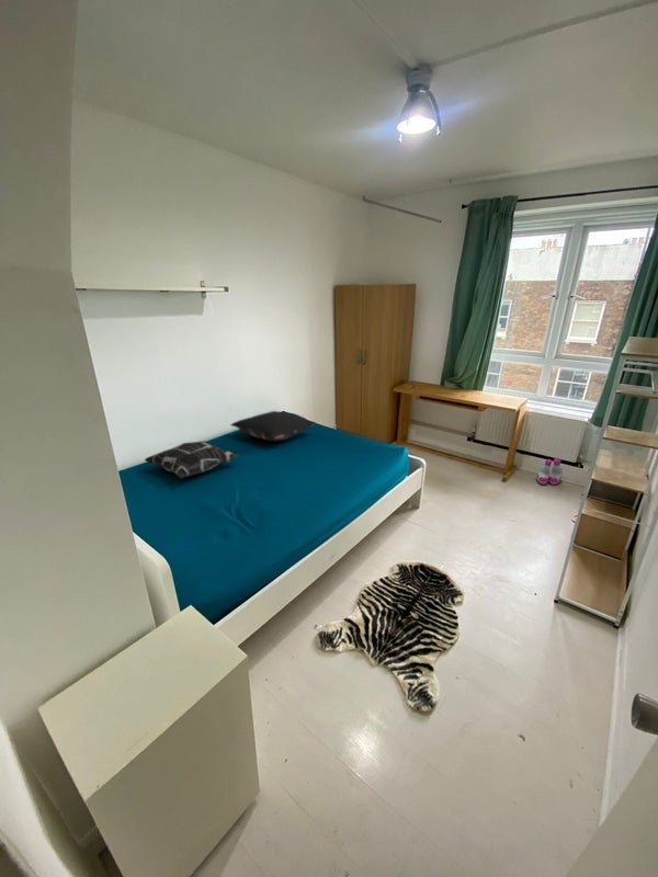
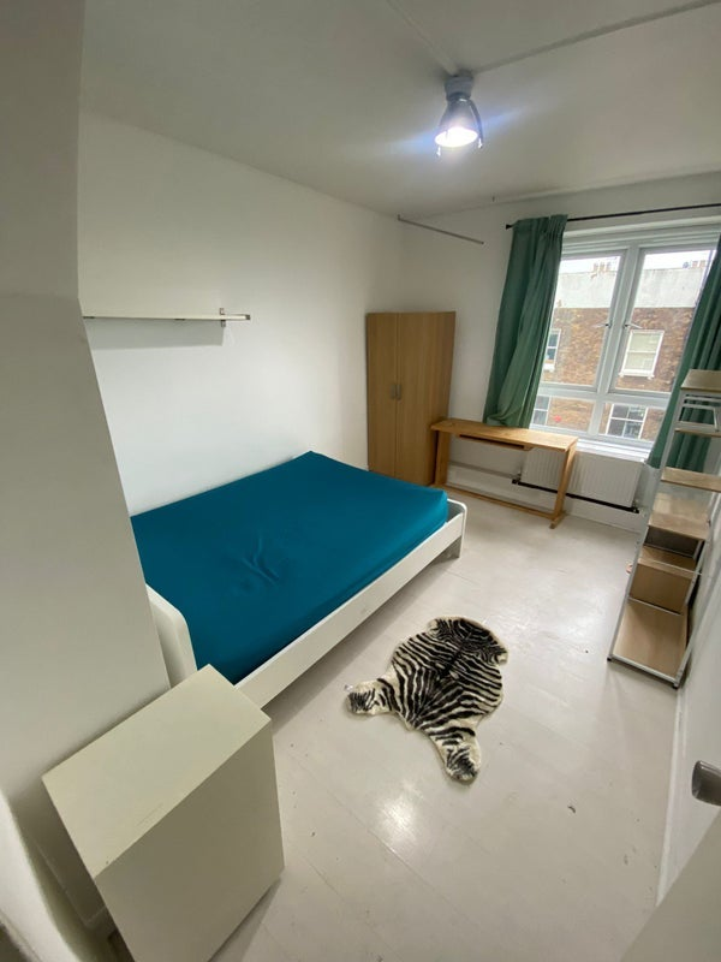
- decorative pillow (192, 457)
- boots (552, 469)
- pillow (273, 424)
